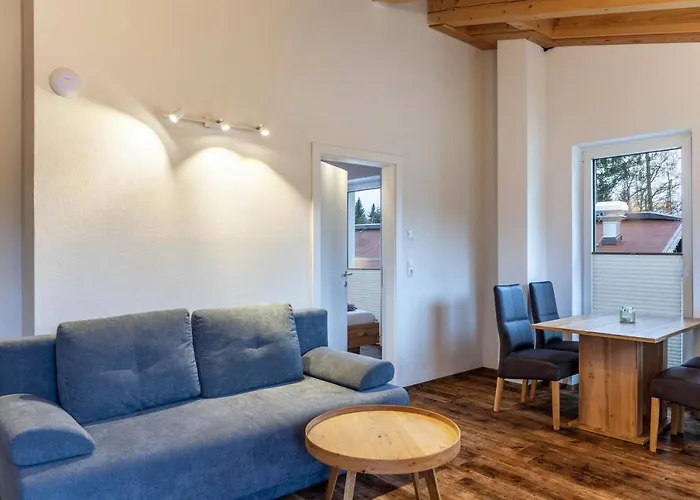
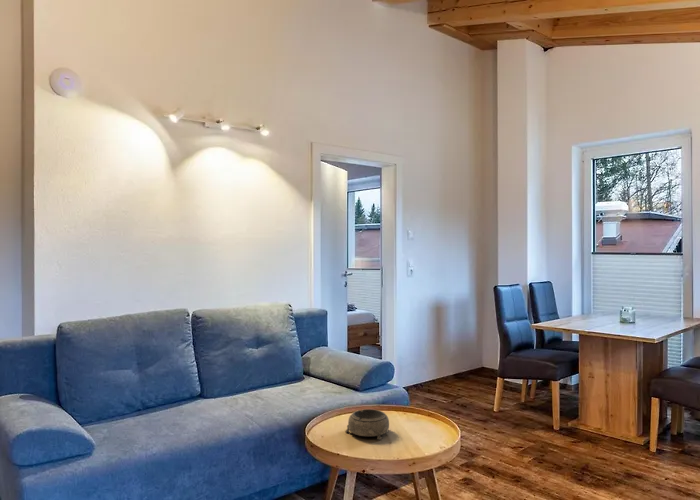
+ decorative bowl (369, 423)
